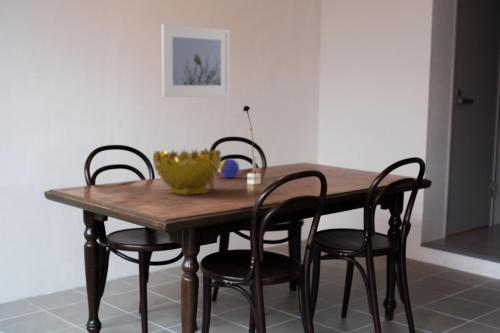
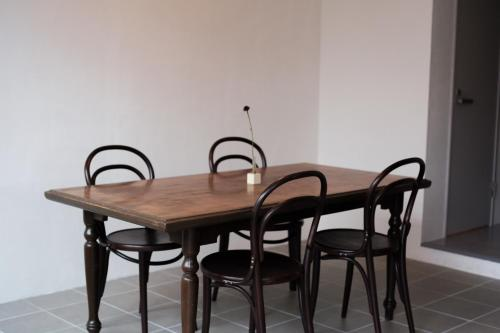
- decorative bowl (187, 170)
- decorative ball (229, 168)
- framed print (197, 62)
